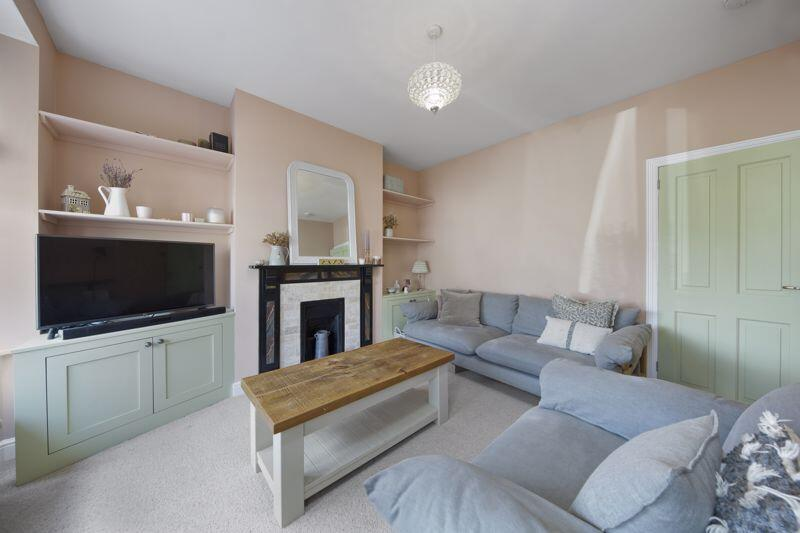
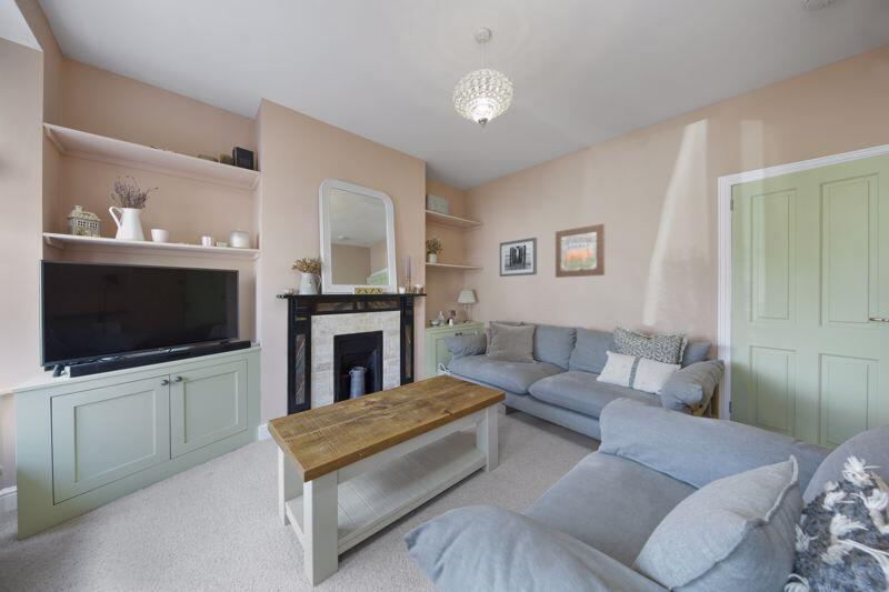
+ wall art (517, 258)
+ wall art (578, 252)
